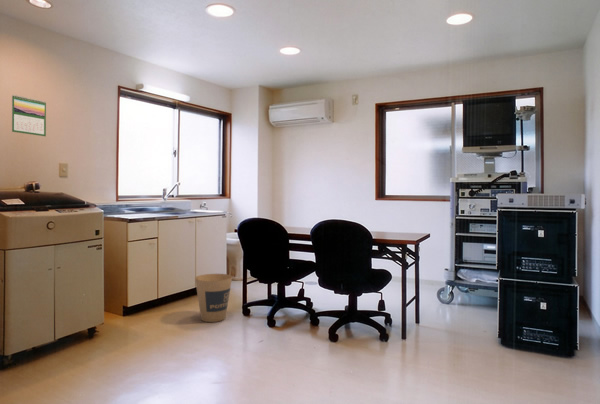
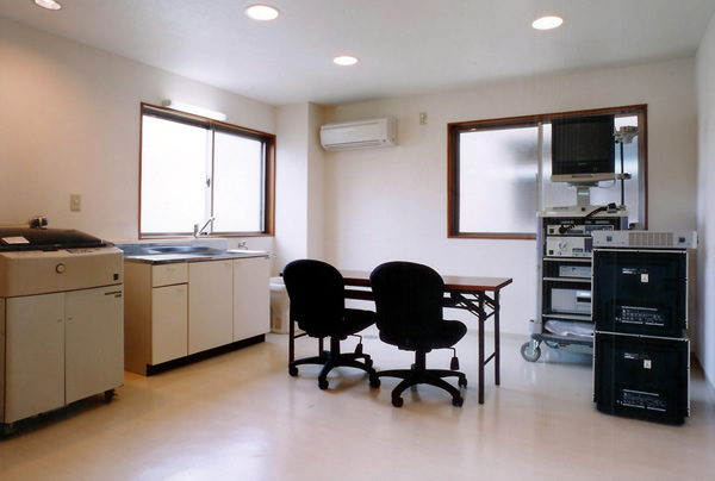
- trash can (213, 297)
- calendar (29, 115)
